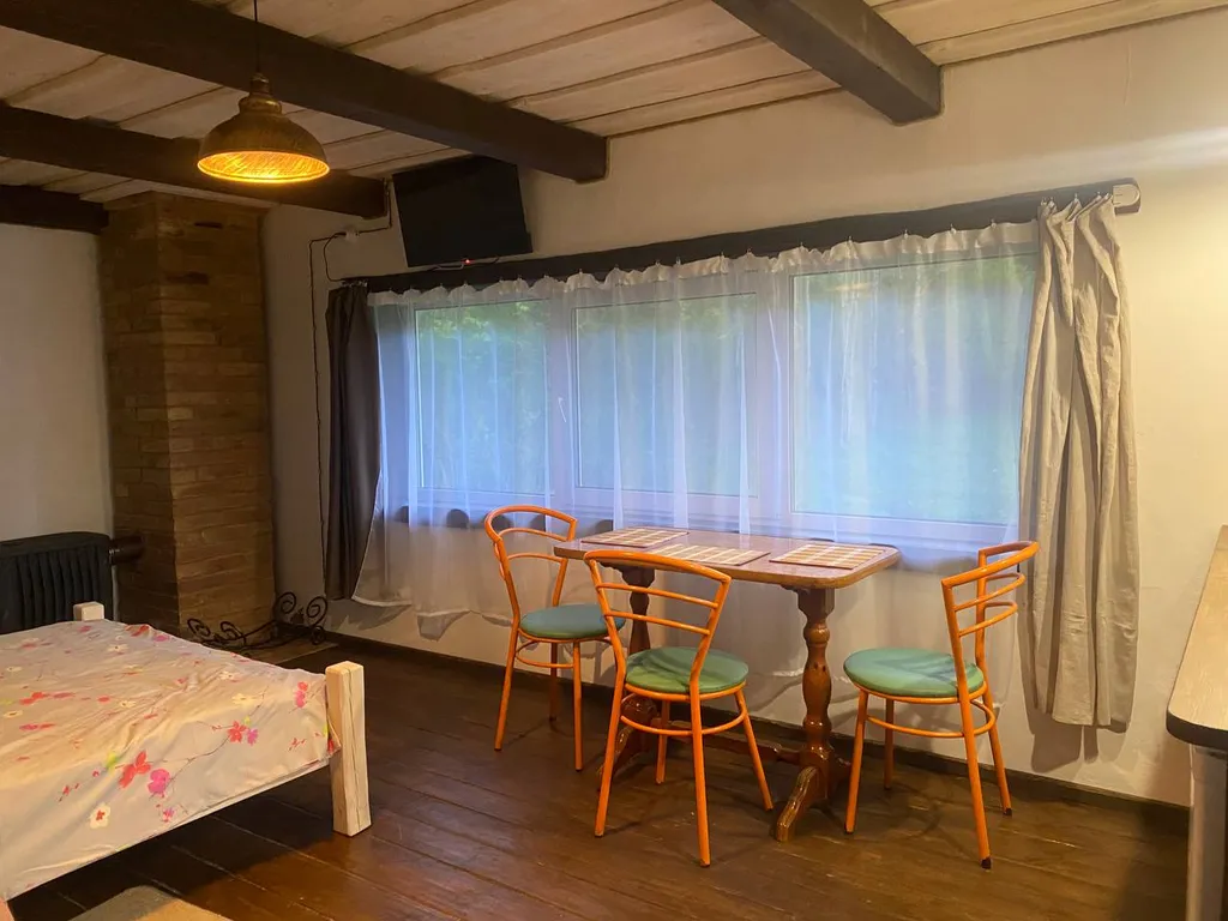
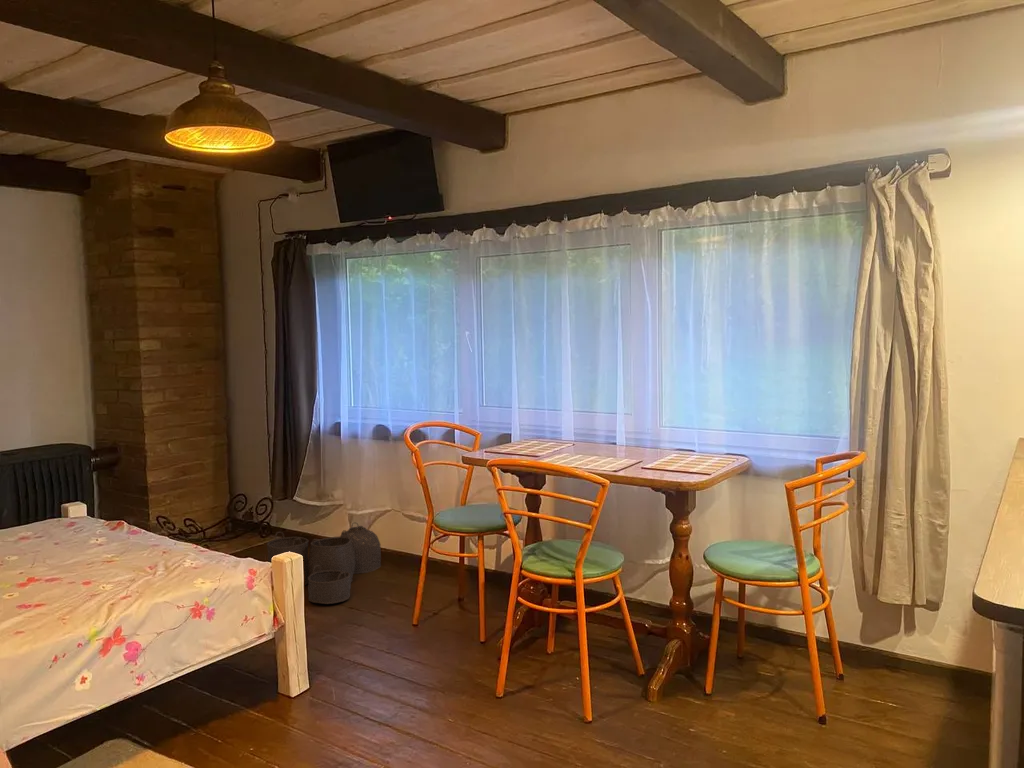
+ woven basket (338, 555)
